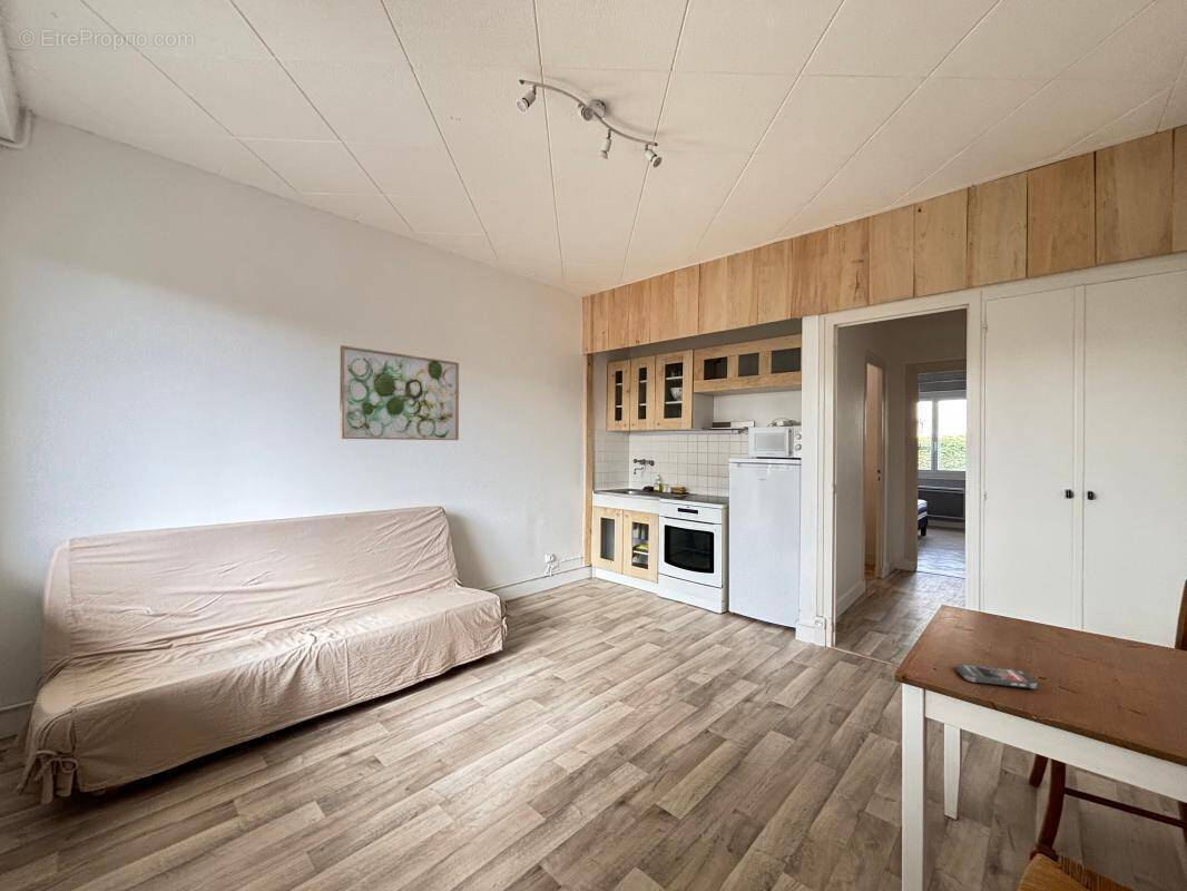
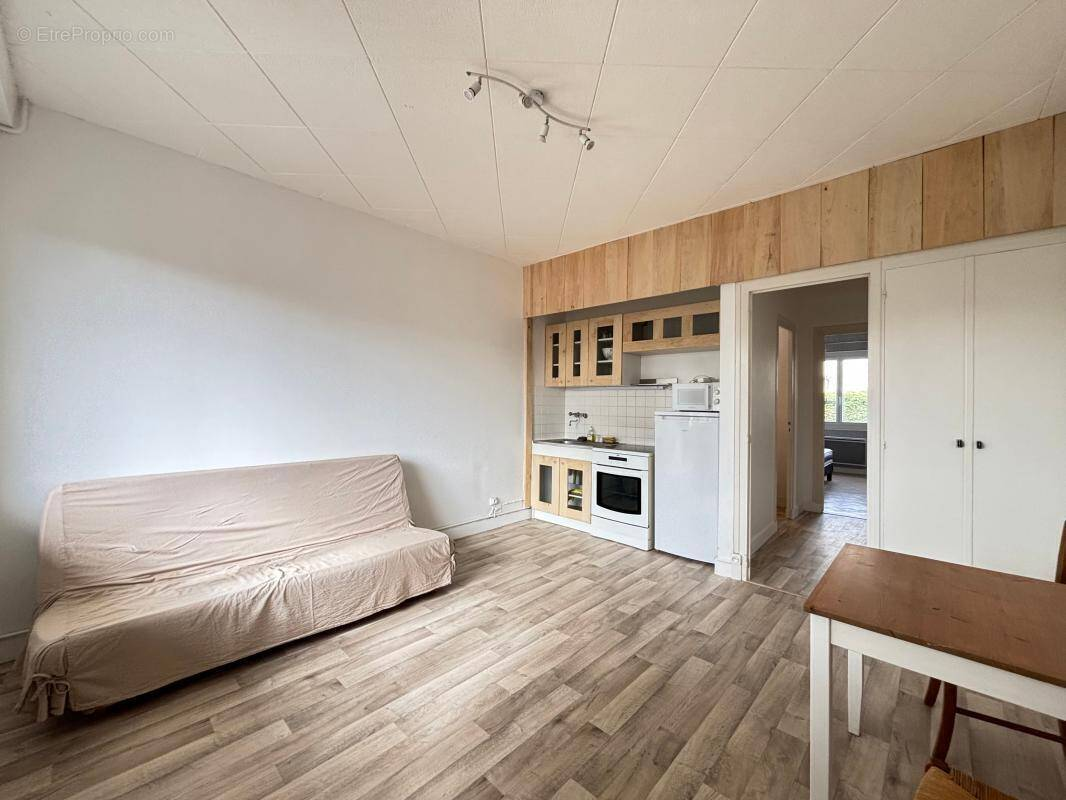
- wall art (404, 396)
- smartphone (994, 675)
